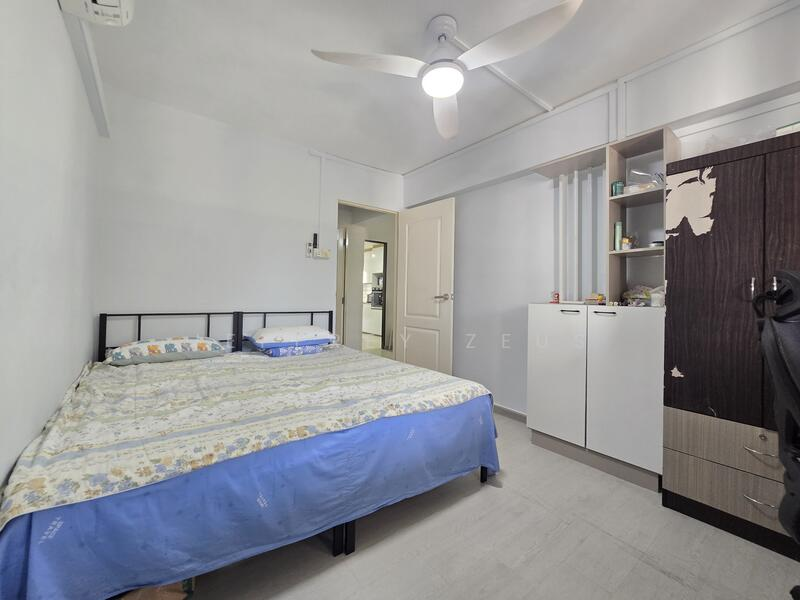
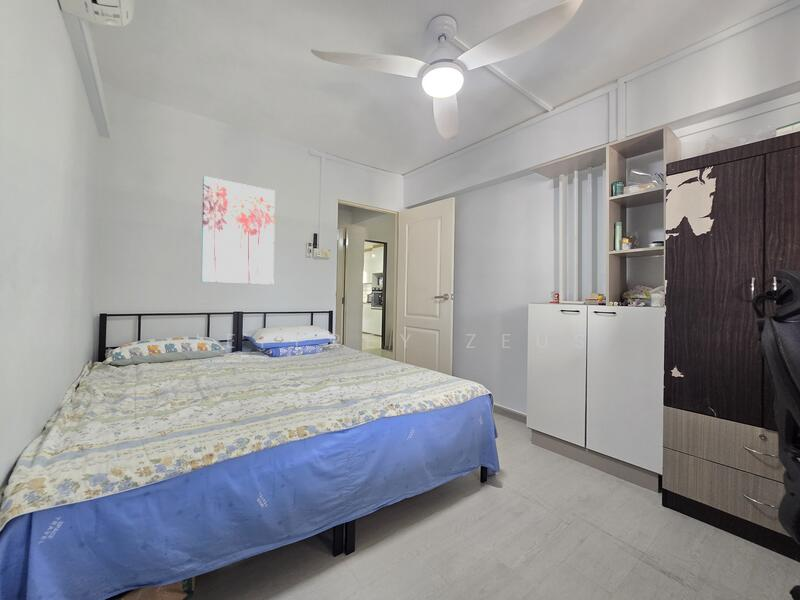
+ wall art (240, 233)
